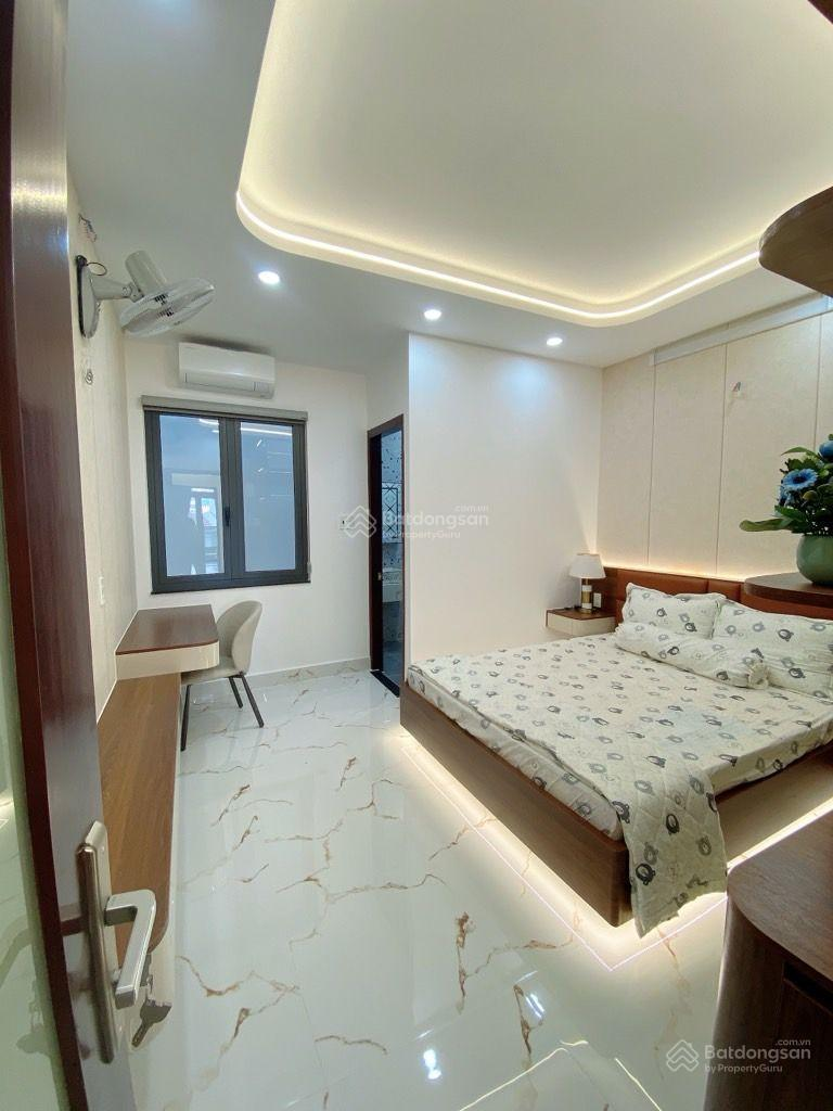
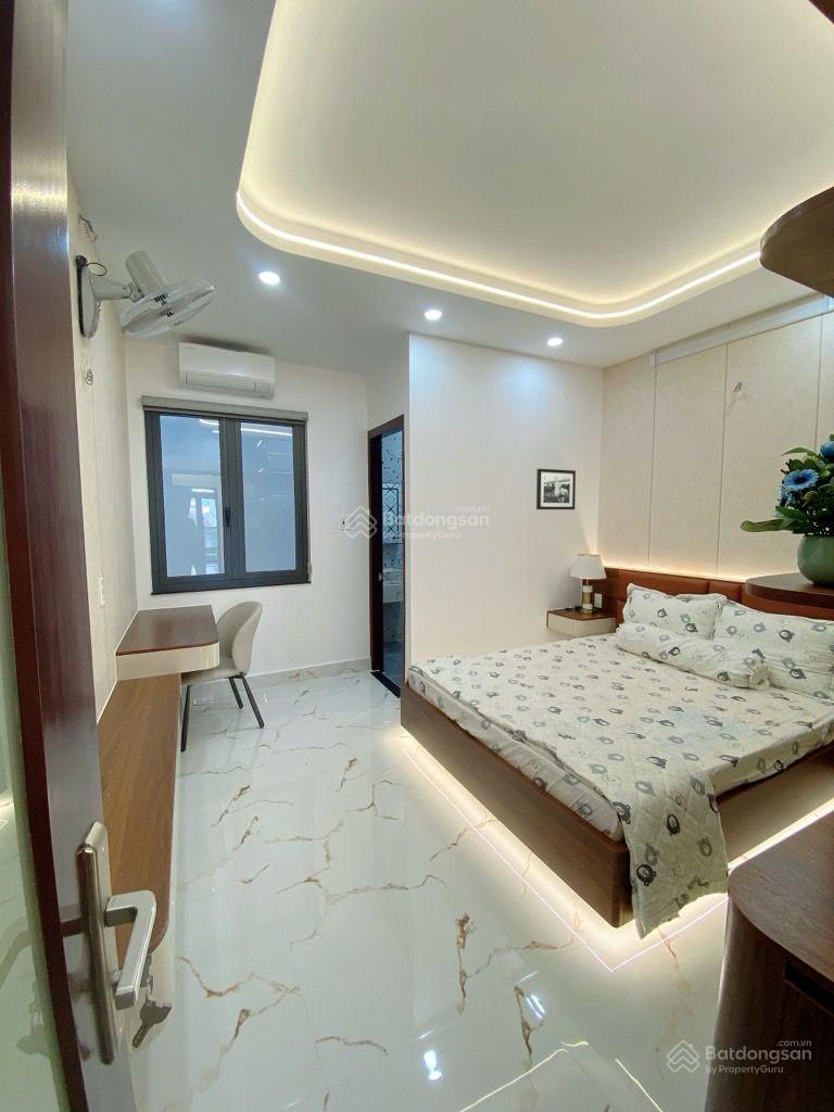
+ picture frame (556, 490)
